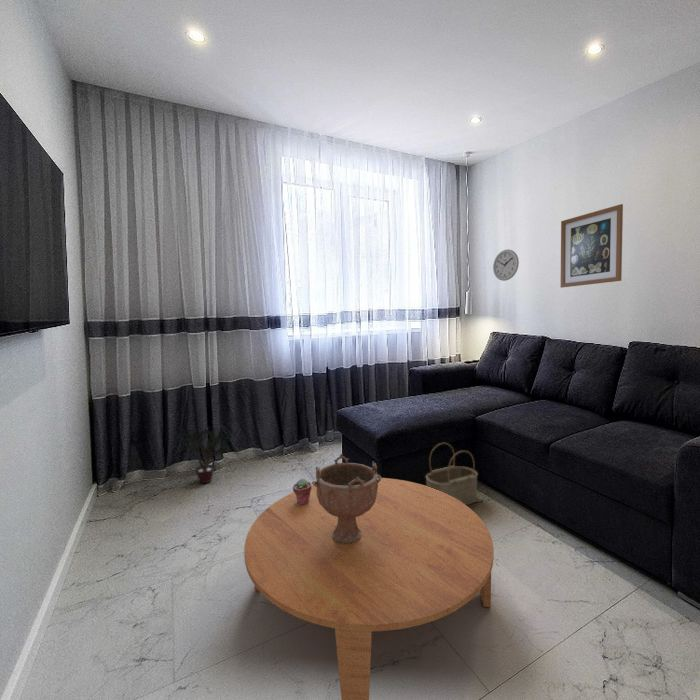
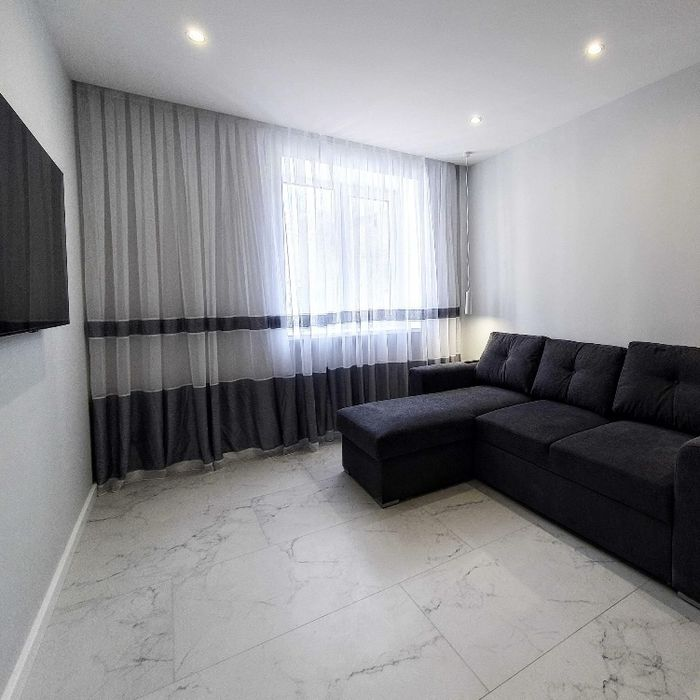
- wall clock (505, 265)
- potted plant (204, 454)
- potted succulent (302, 489)
- decorative bowl (347, 499)
- coffee table (367, 559)
- wall art (589, 249)
- wicker basket (451, 474)
